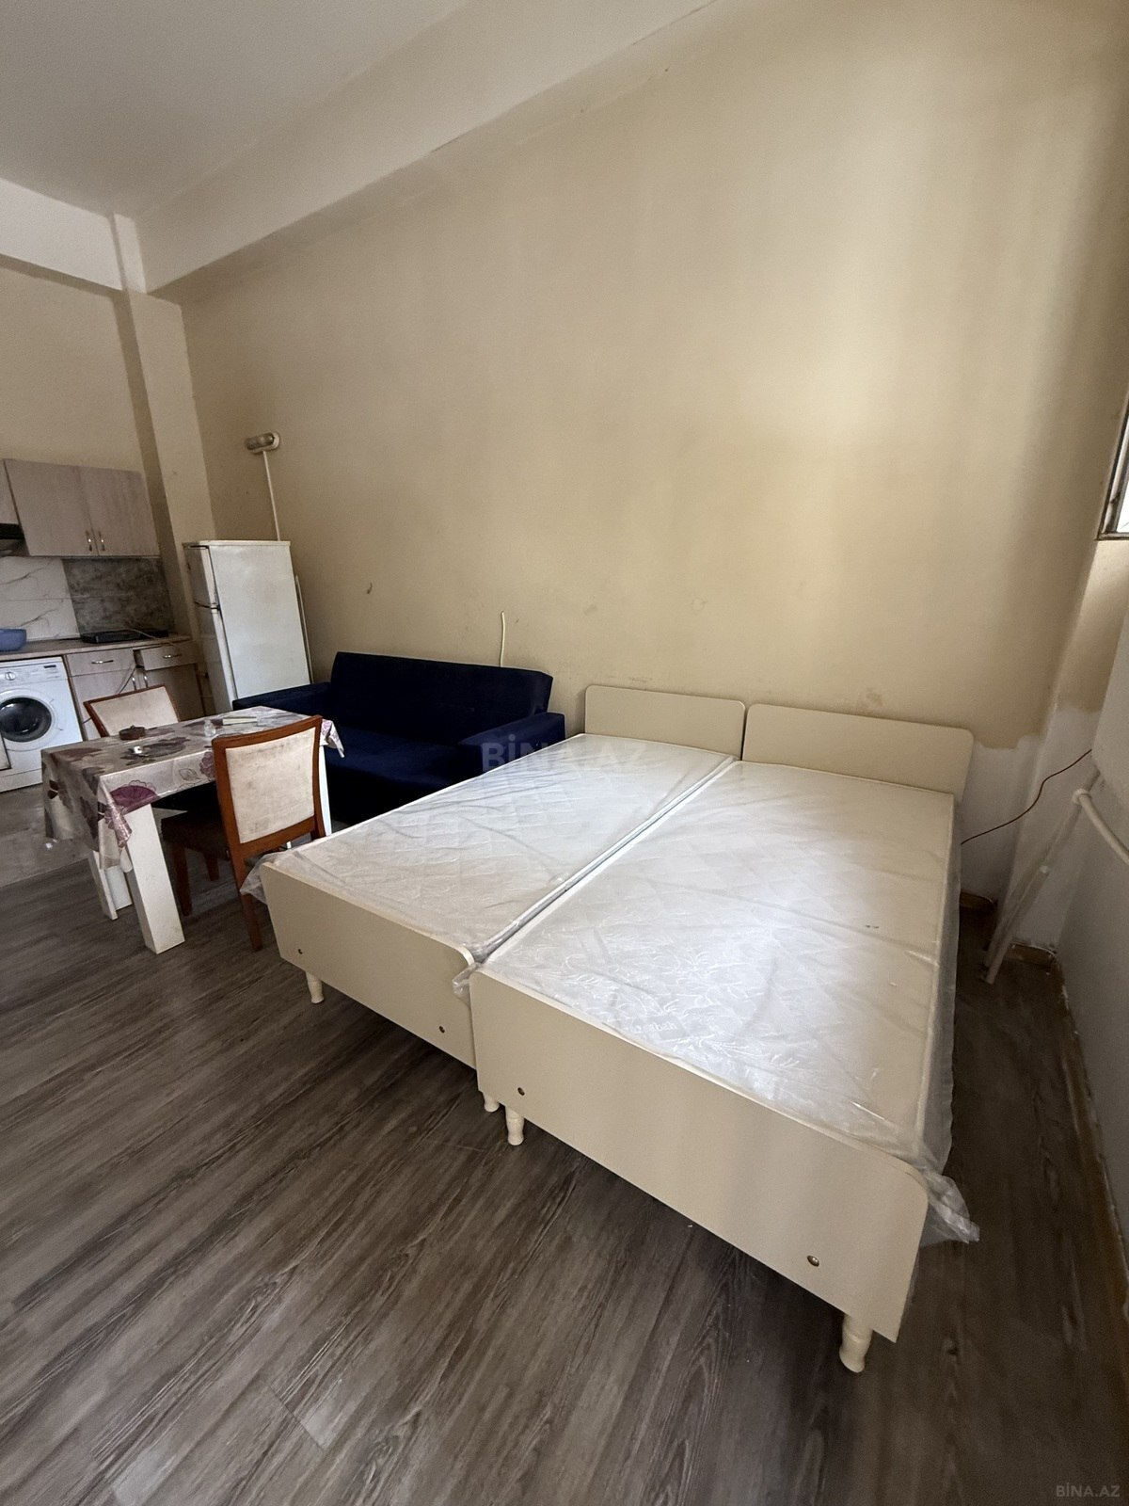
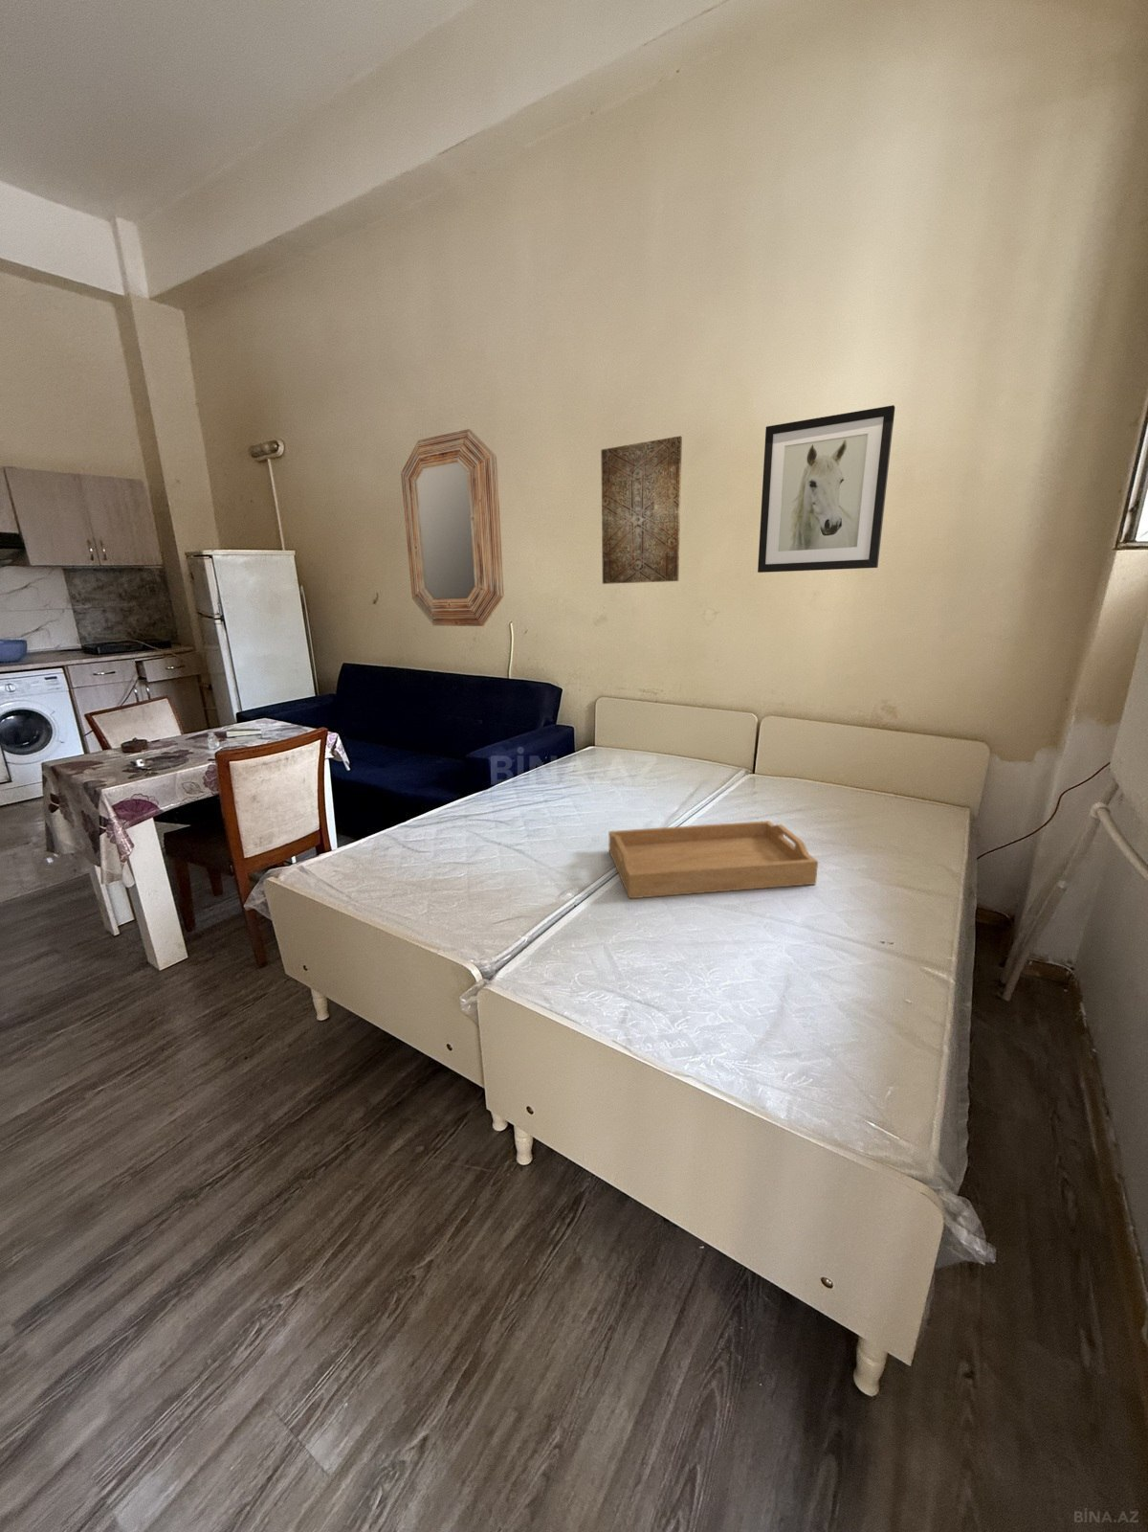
+ wall art (639, 514)
+ serving tray (705, 852)
+ wall art (821, 496)
+ home mirror (447, 533)
